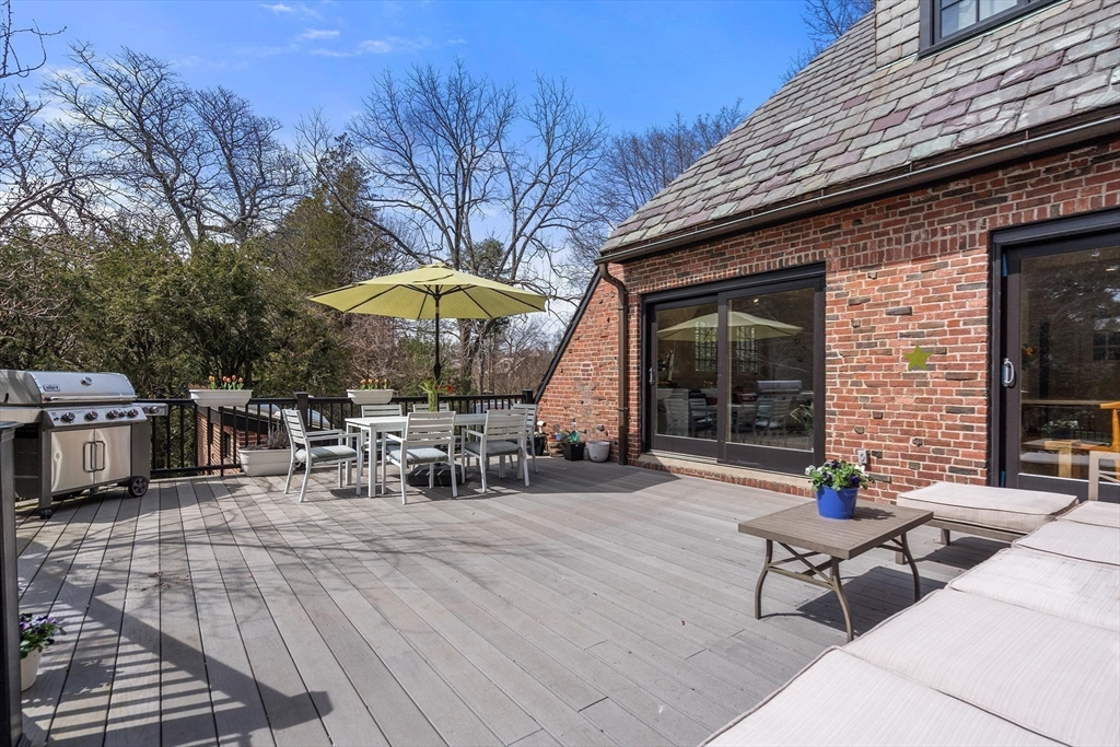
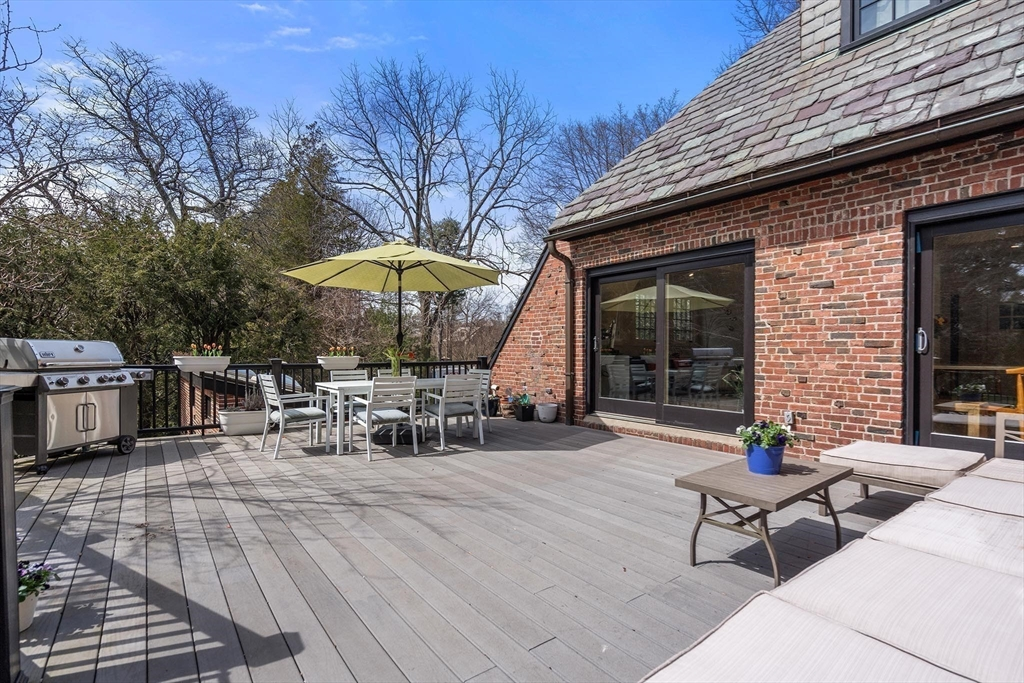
- decorative star (917, 357)
